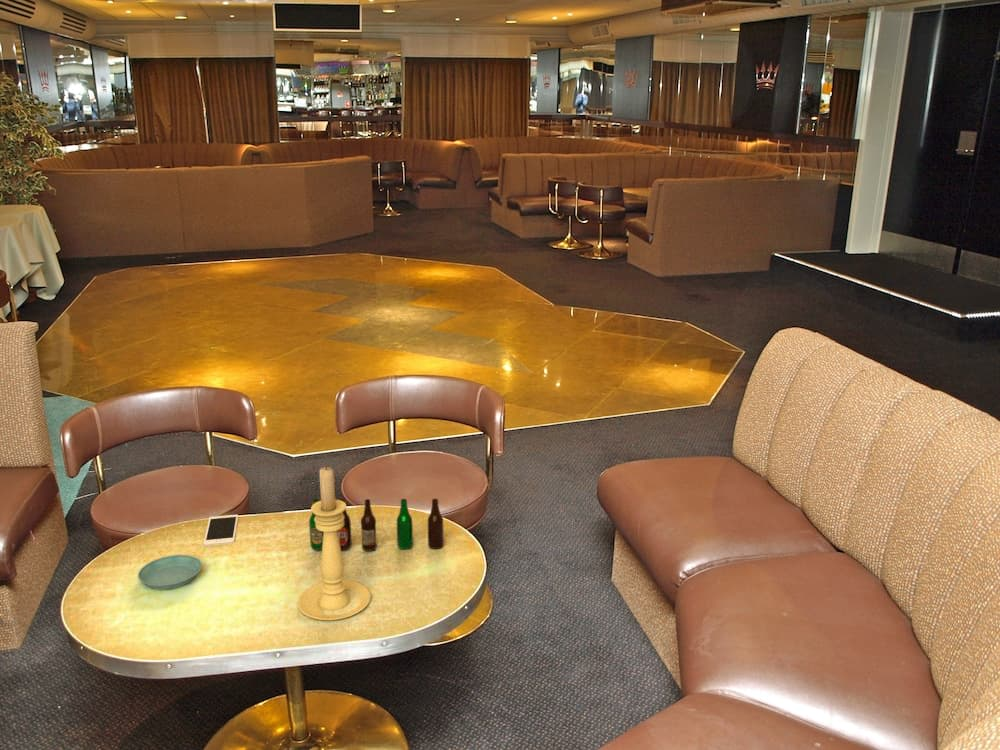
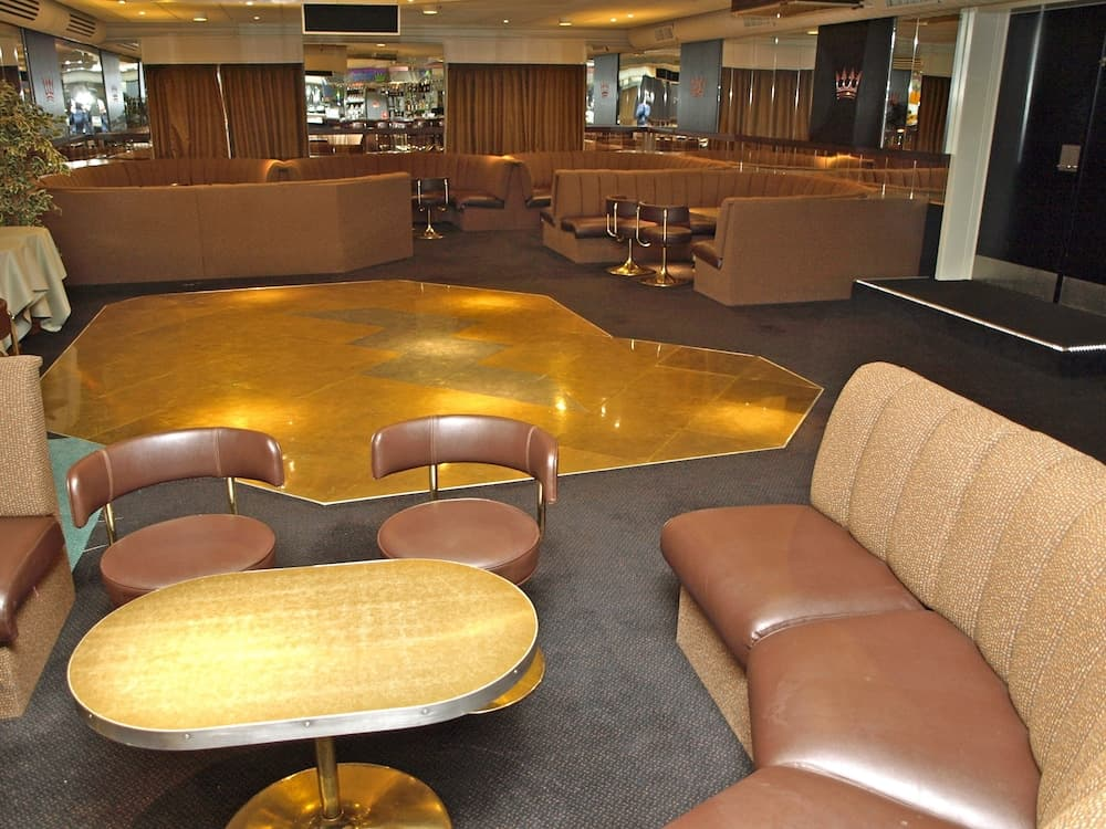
- candle holder (330, 536)
- saucer (170, 574)
- beer bottle (375, 523)
- cell phone (221, 529)
